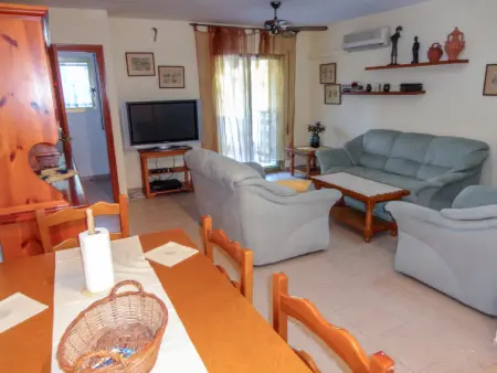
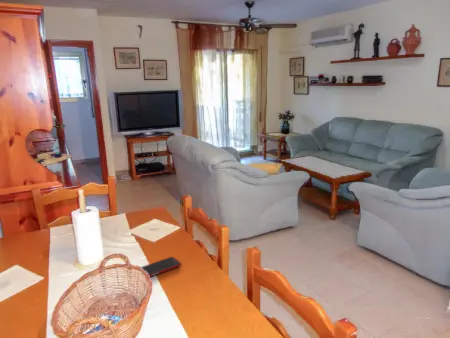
+ cell phone (160, 266)
